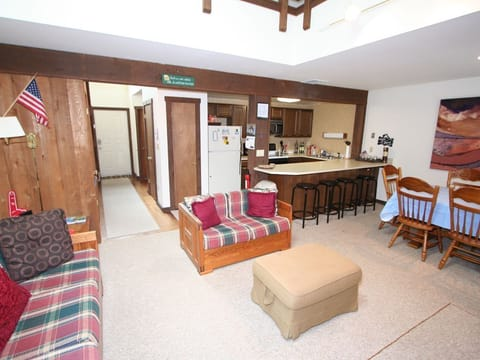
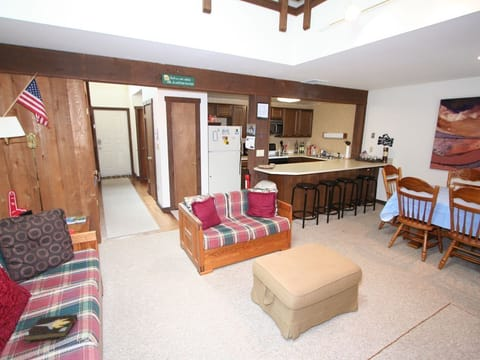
+ hardback book (52, 326)
